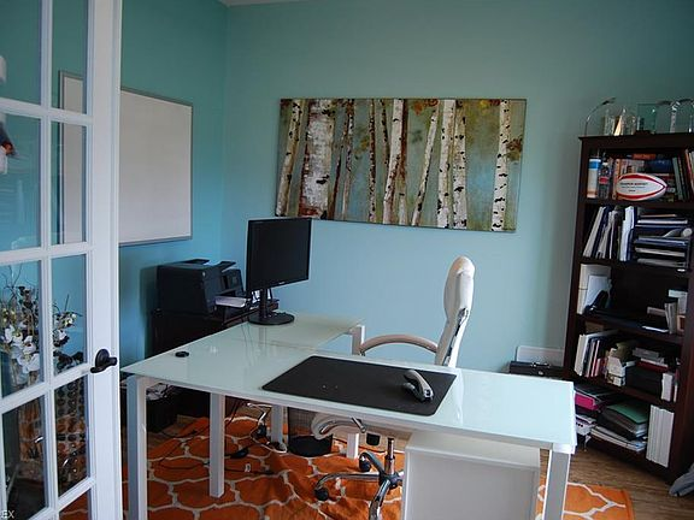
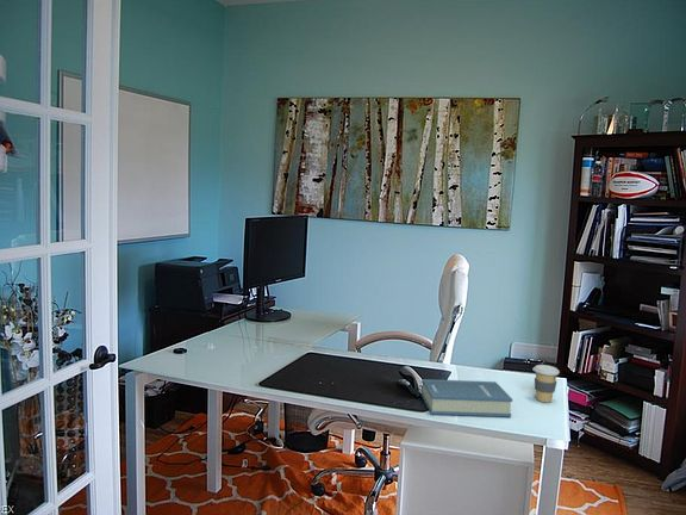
+ hardback book (464, 396)
+ coffee cup (544, 383)
